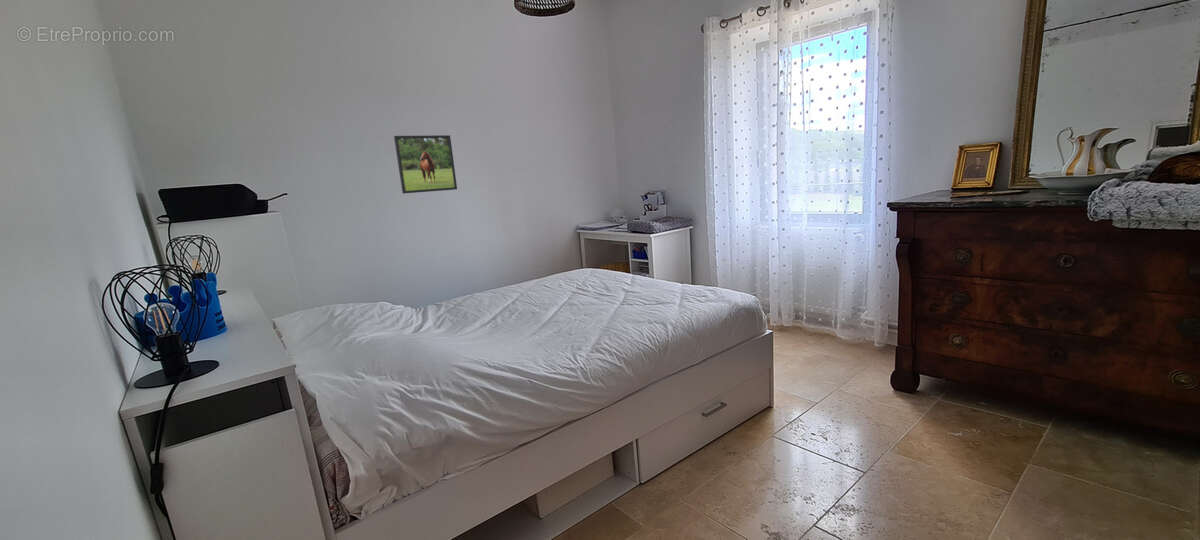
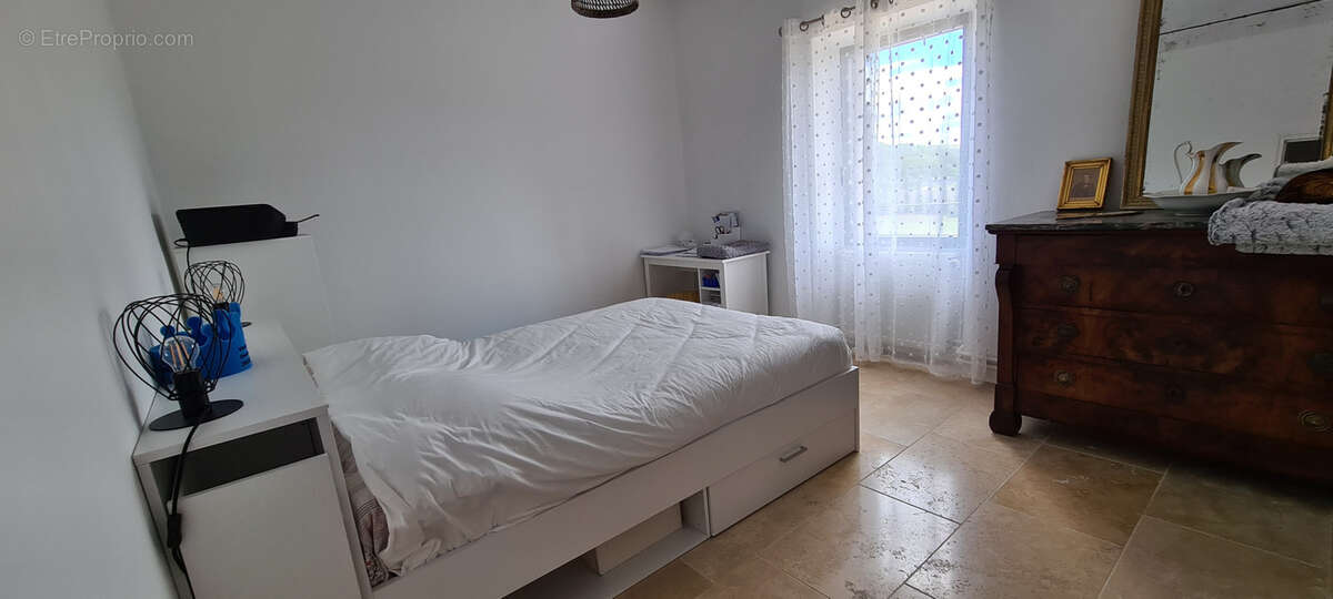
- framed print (426, 163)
